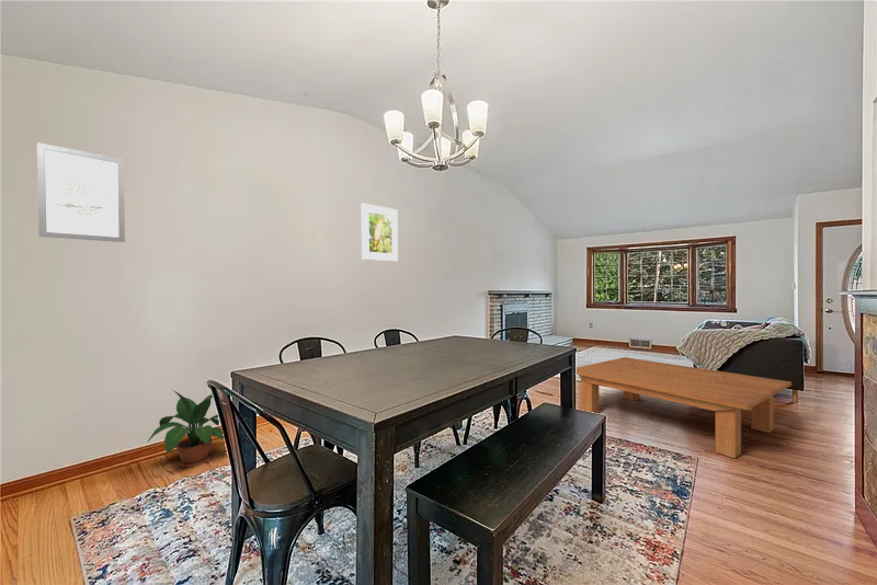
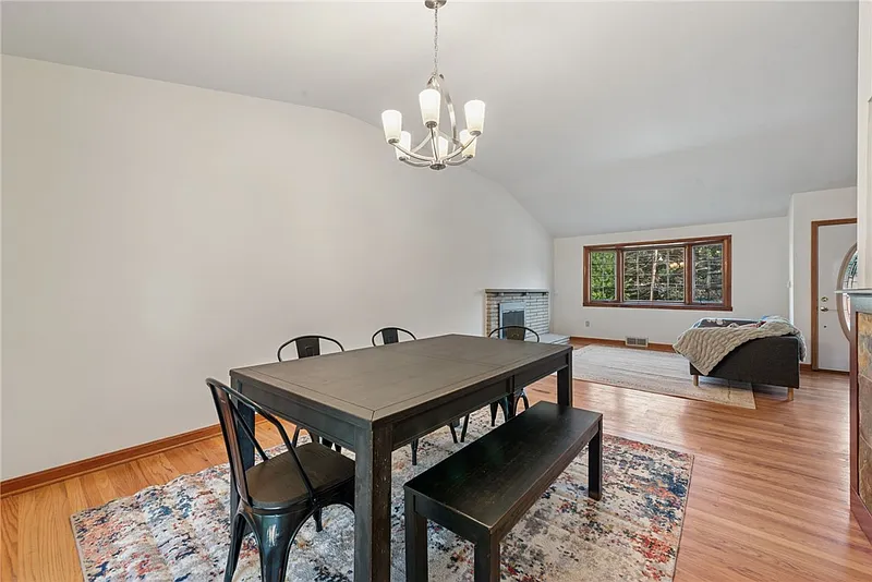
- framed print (380, 233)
- coffee table (670, 398)
- potted plant (192, 422)
- wall art (83, 195)
